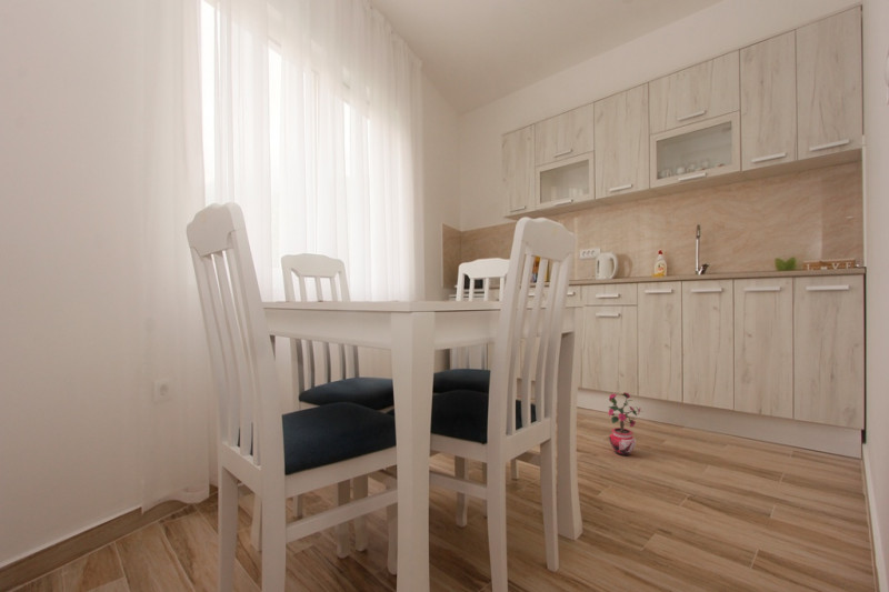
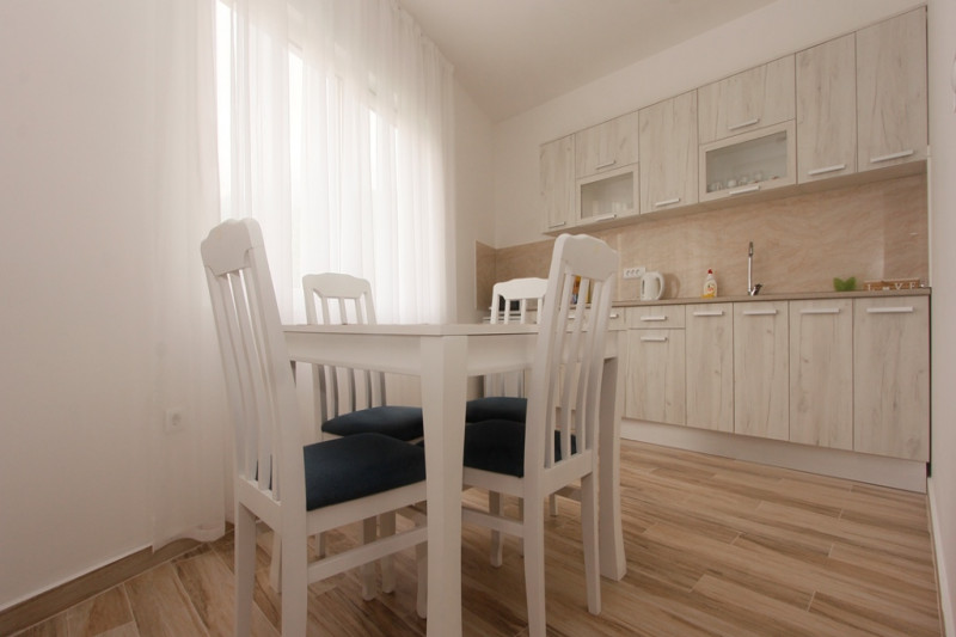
- potted plant (621, 421)
